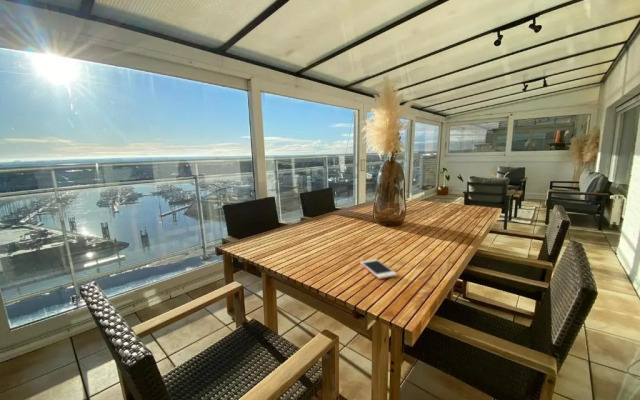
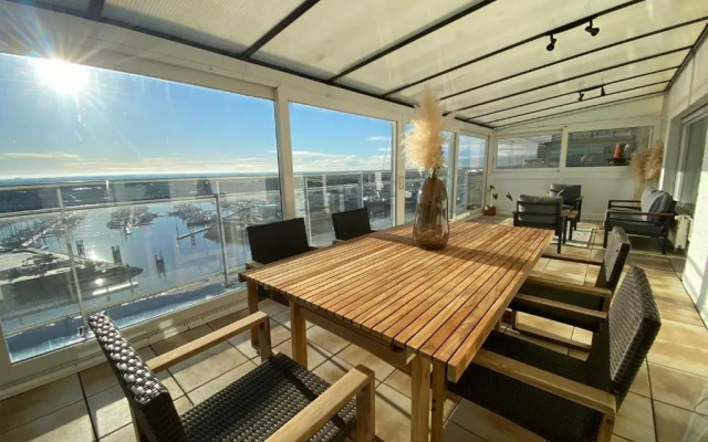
- cell phone (377, 268)
